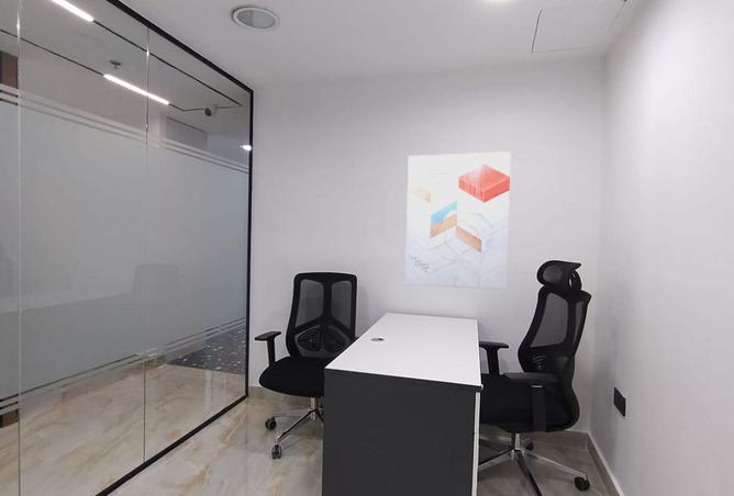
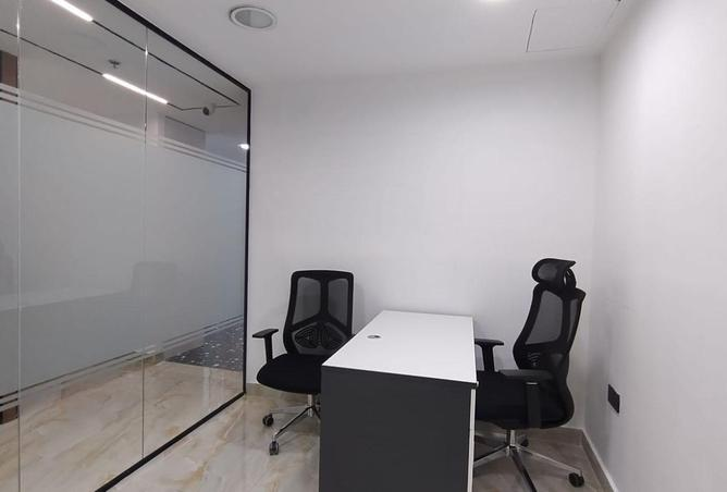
- wall art (456, 221)
